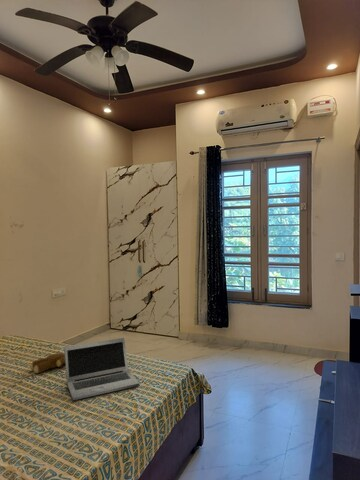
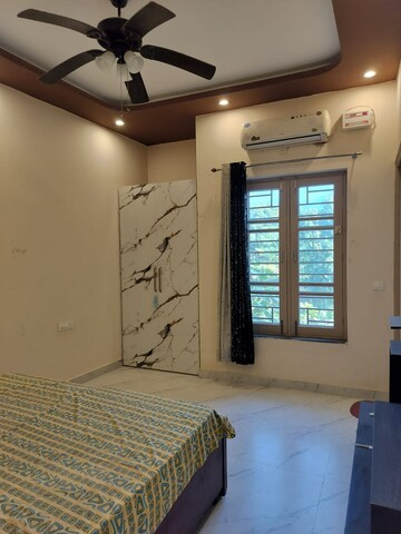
- laptop (101, 366)
- teddy bear (60, 358)
